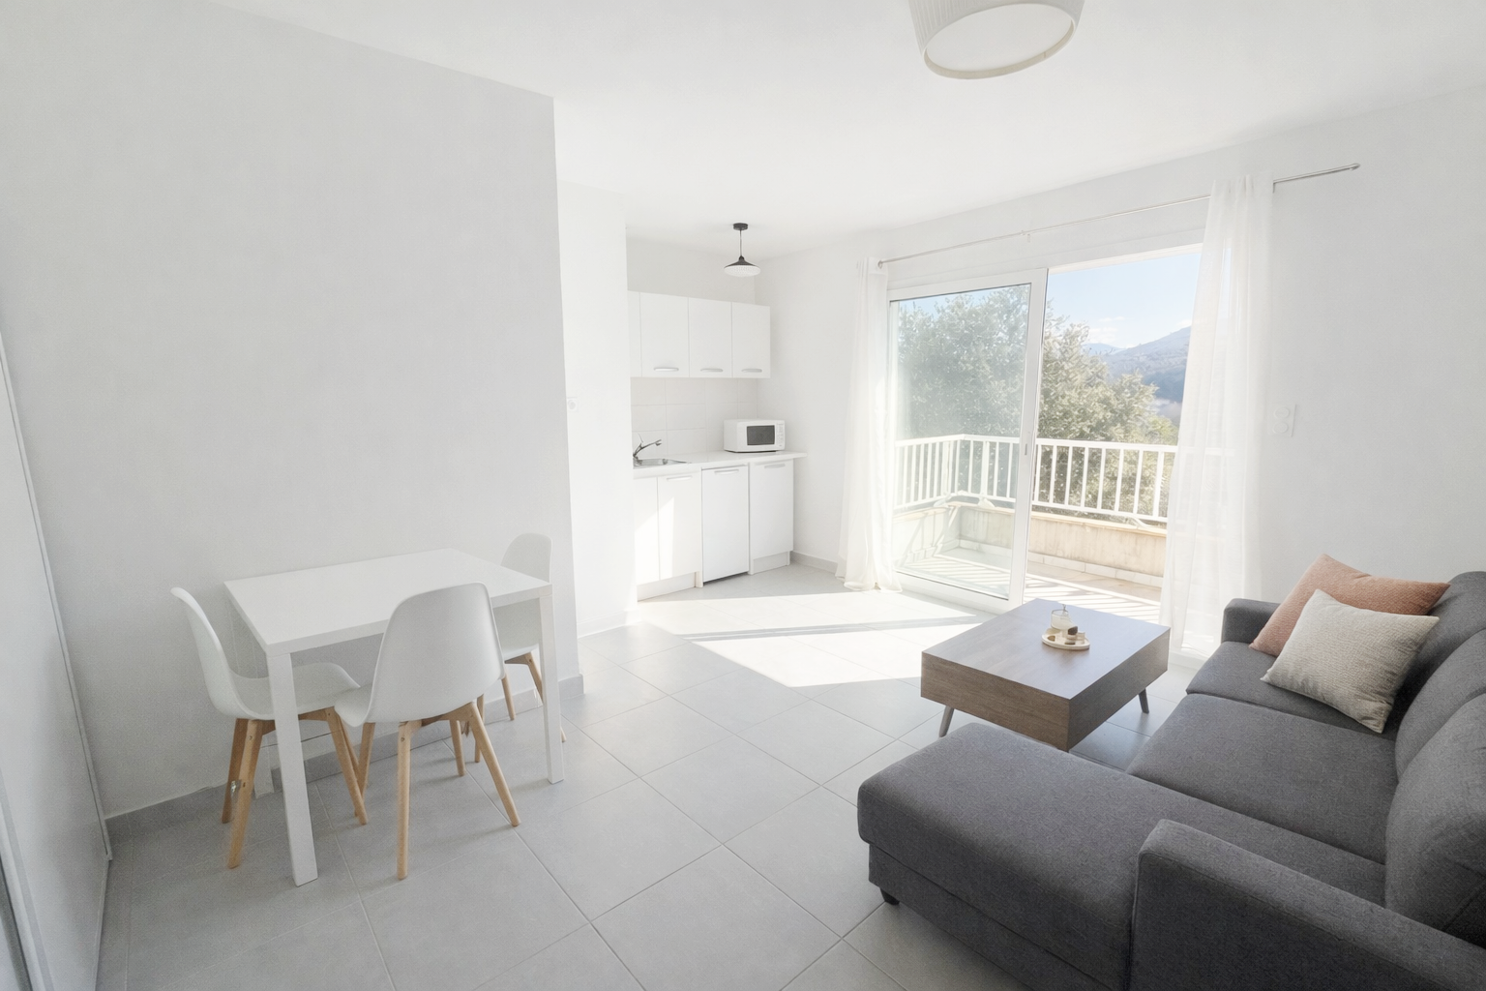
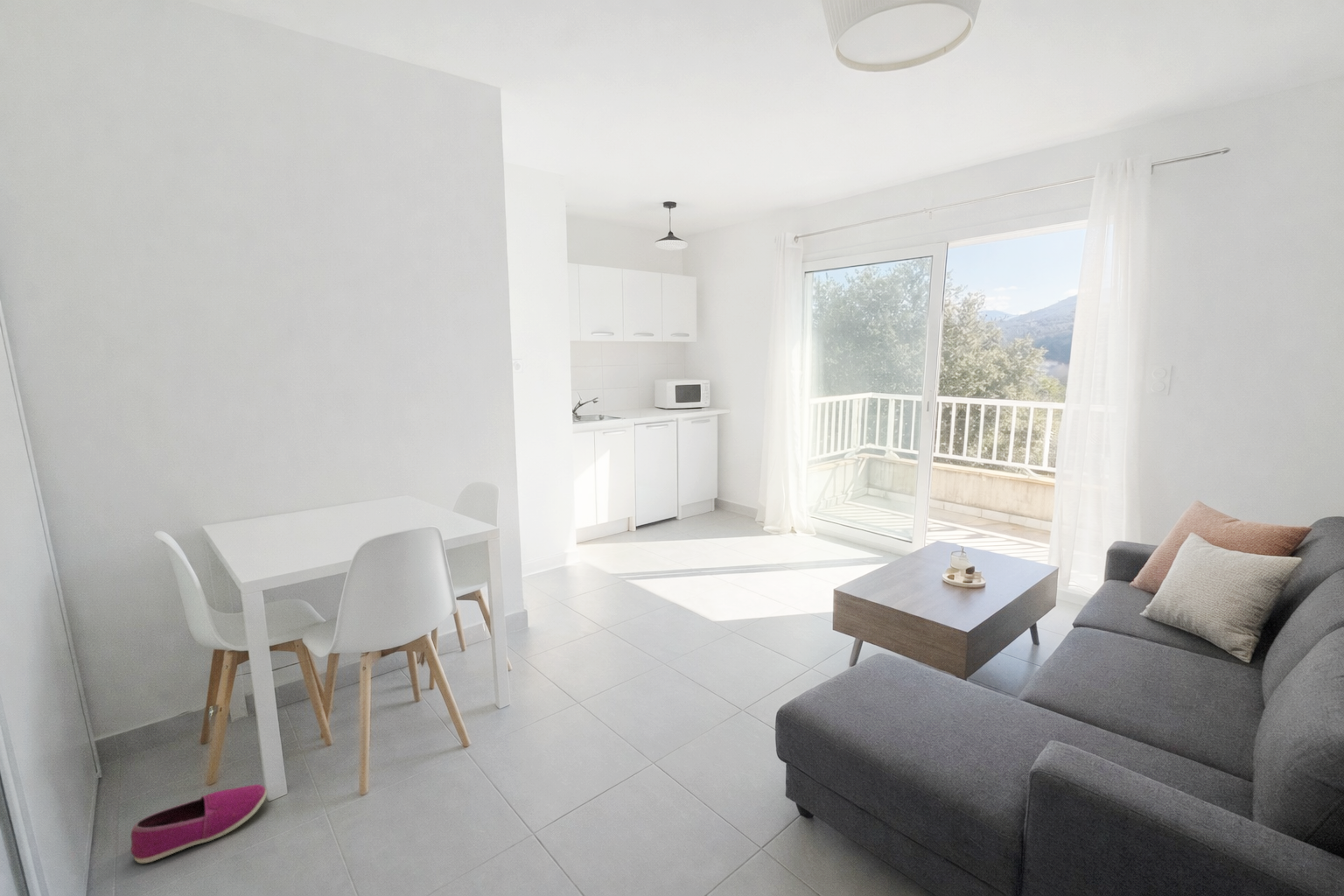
+ shoe (202, 816)
